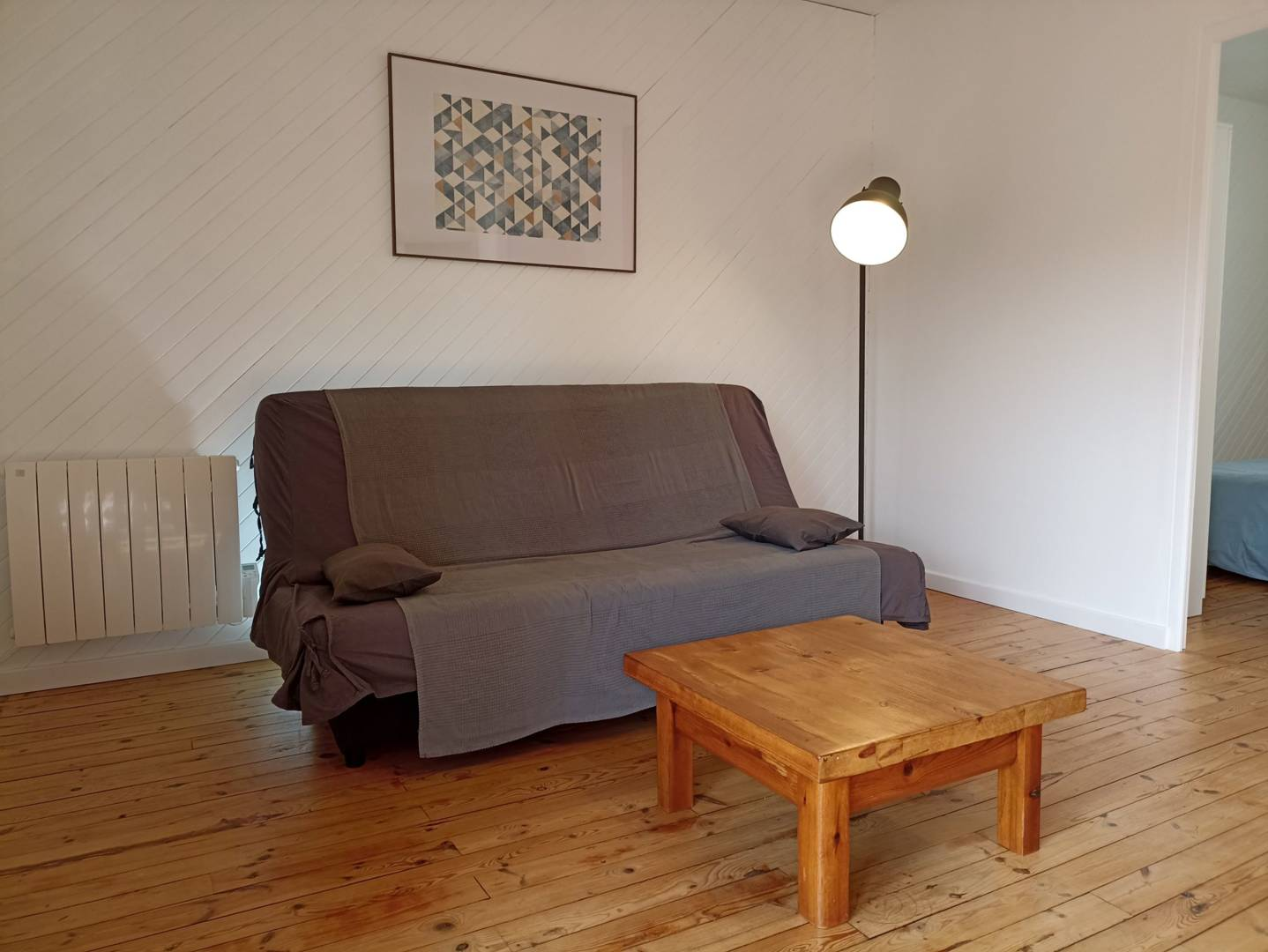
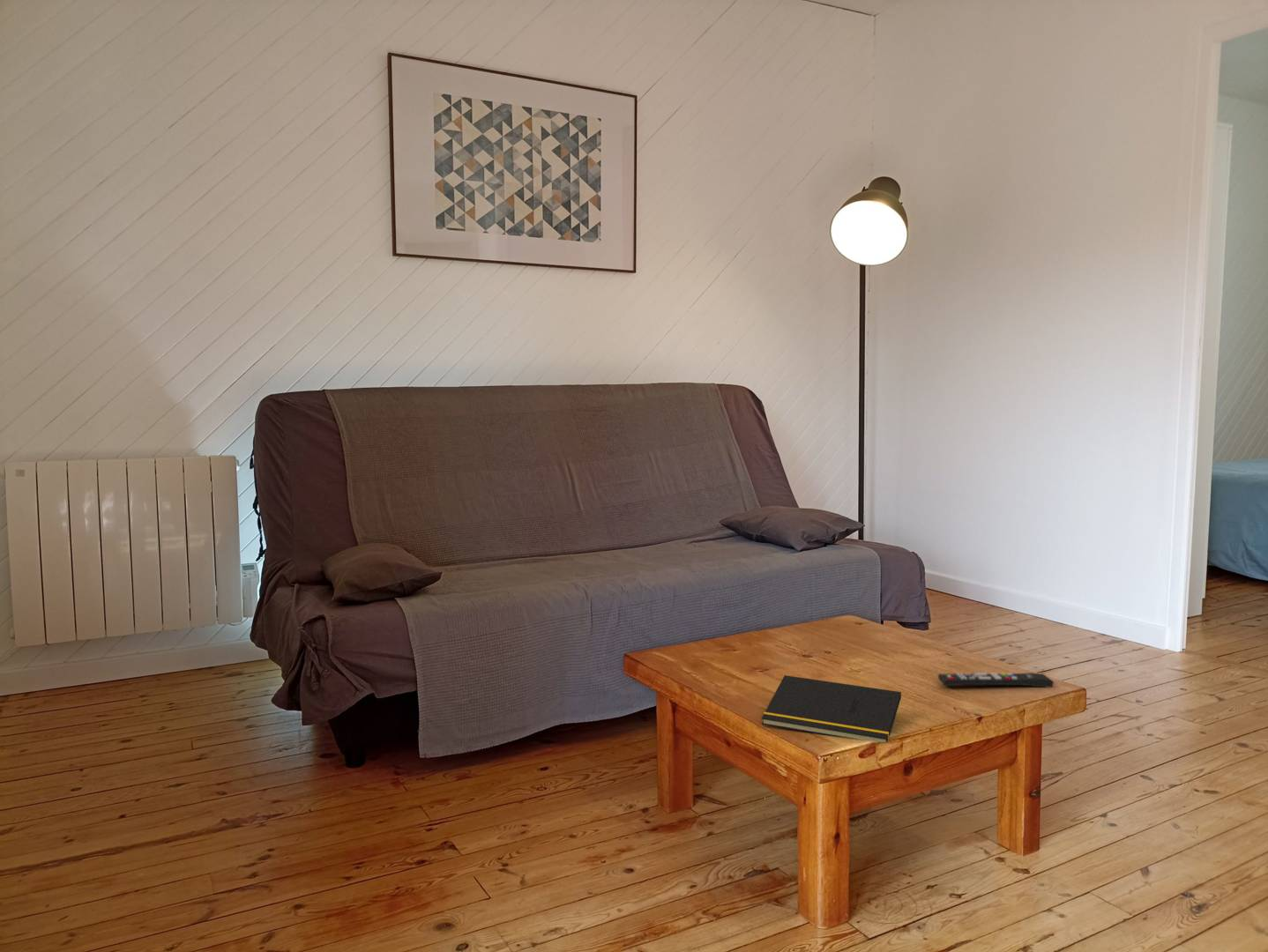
+ notepad (832, 708)
+ remote control (995, 680)
